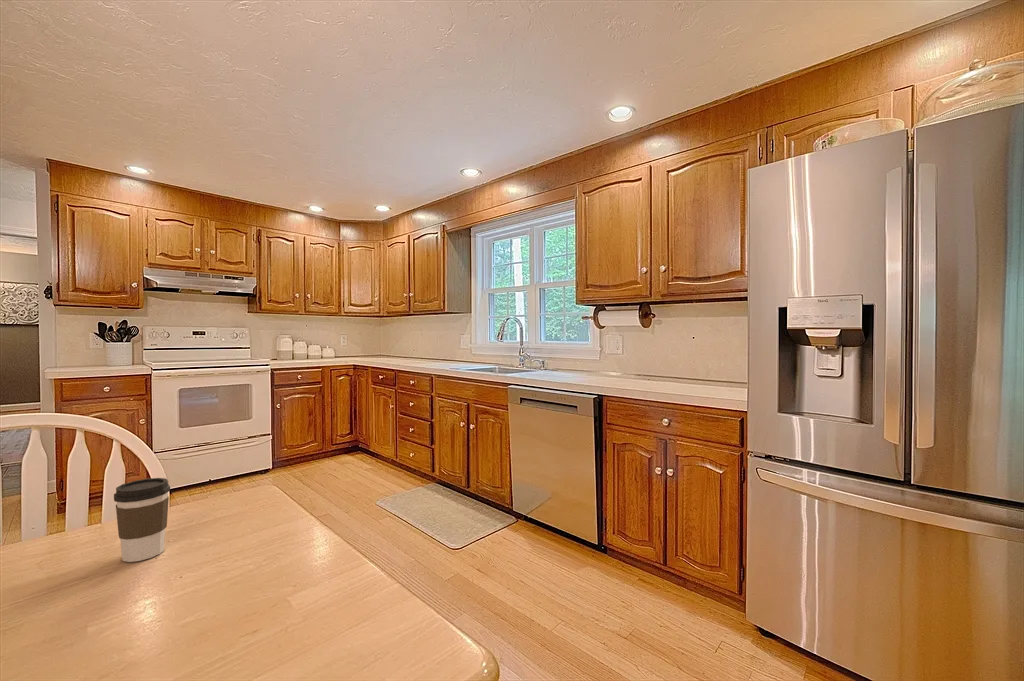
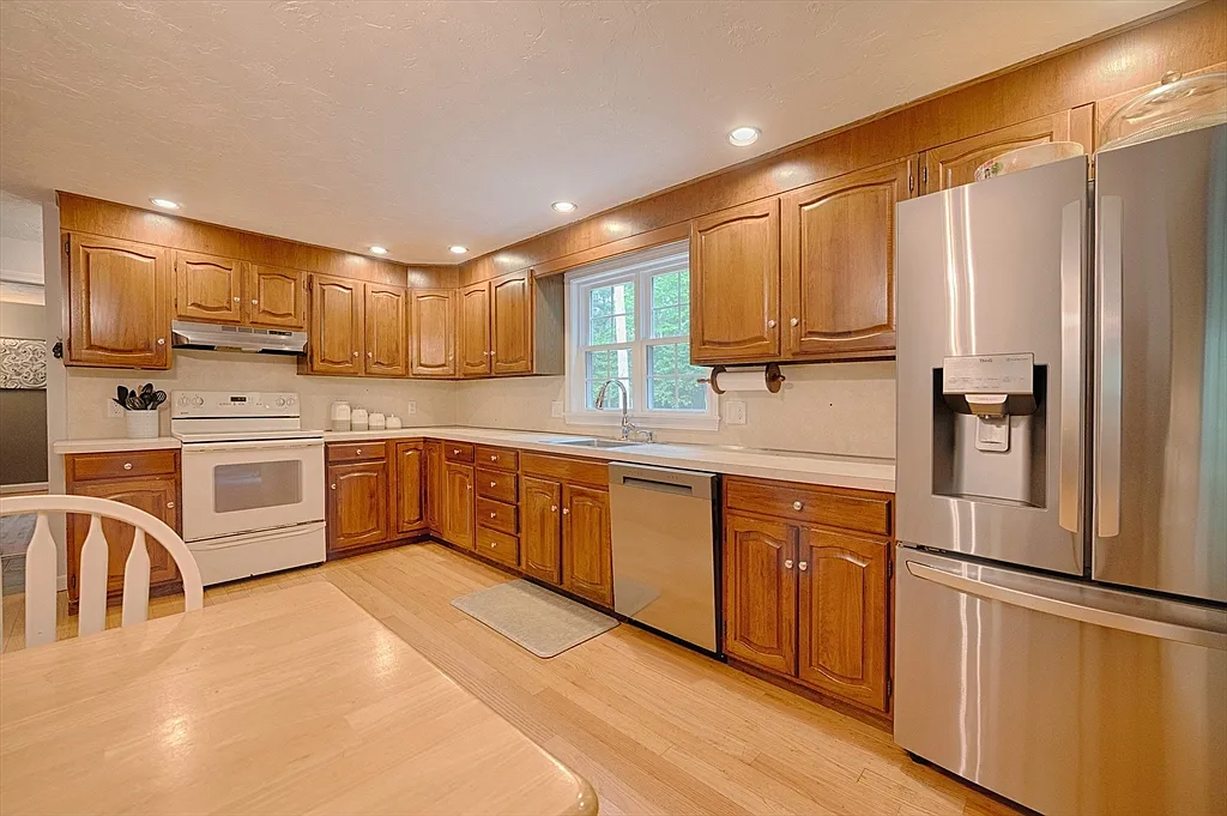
- coffee cup (143, 519)
